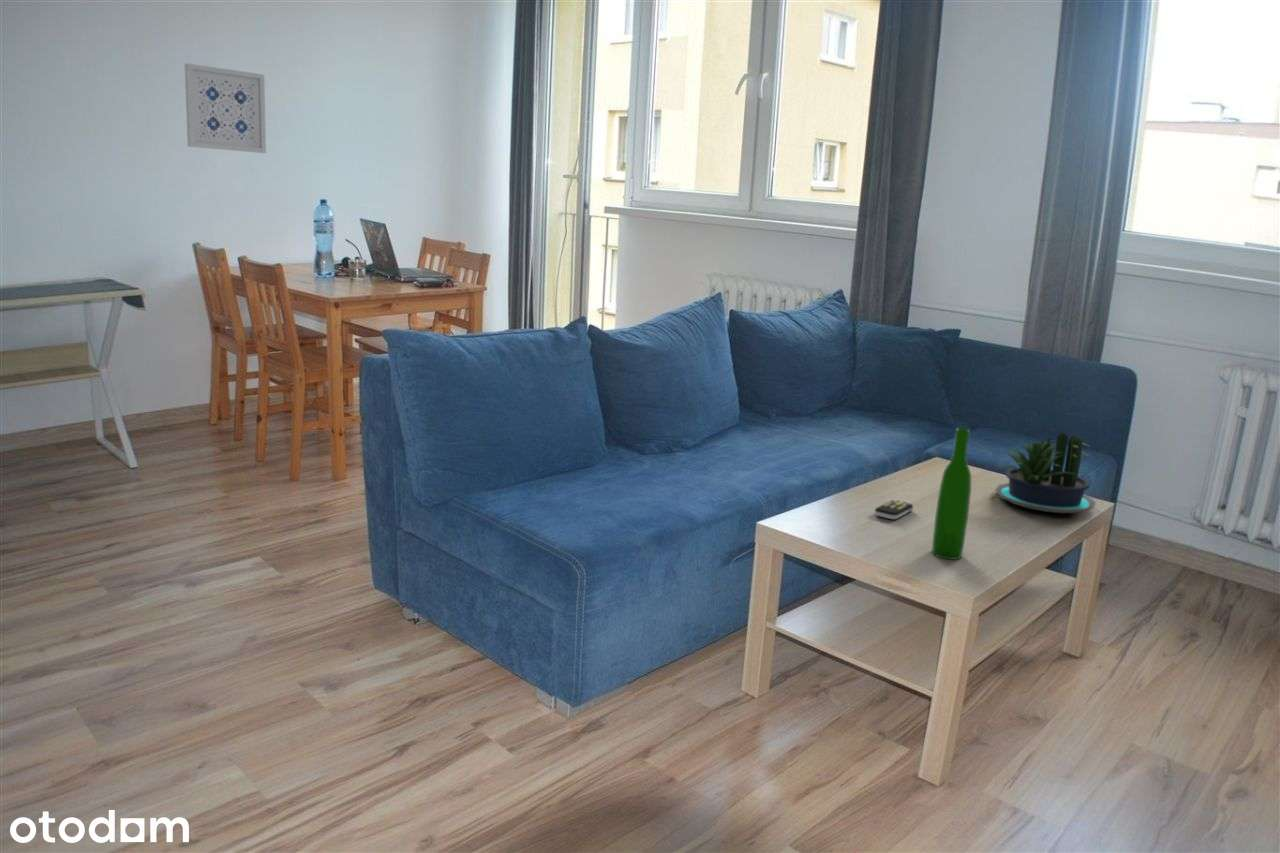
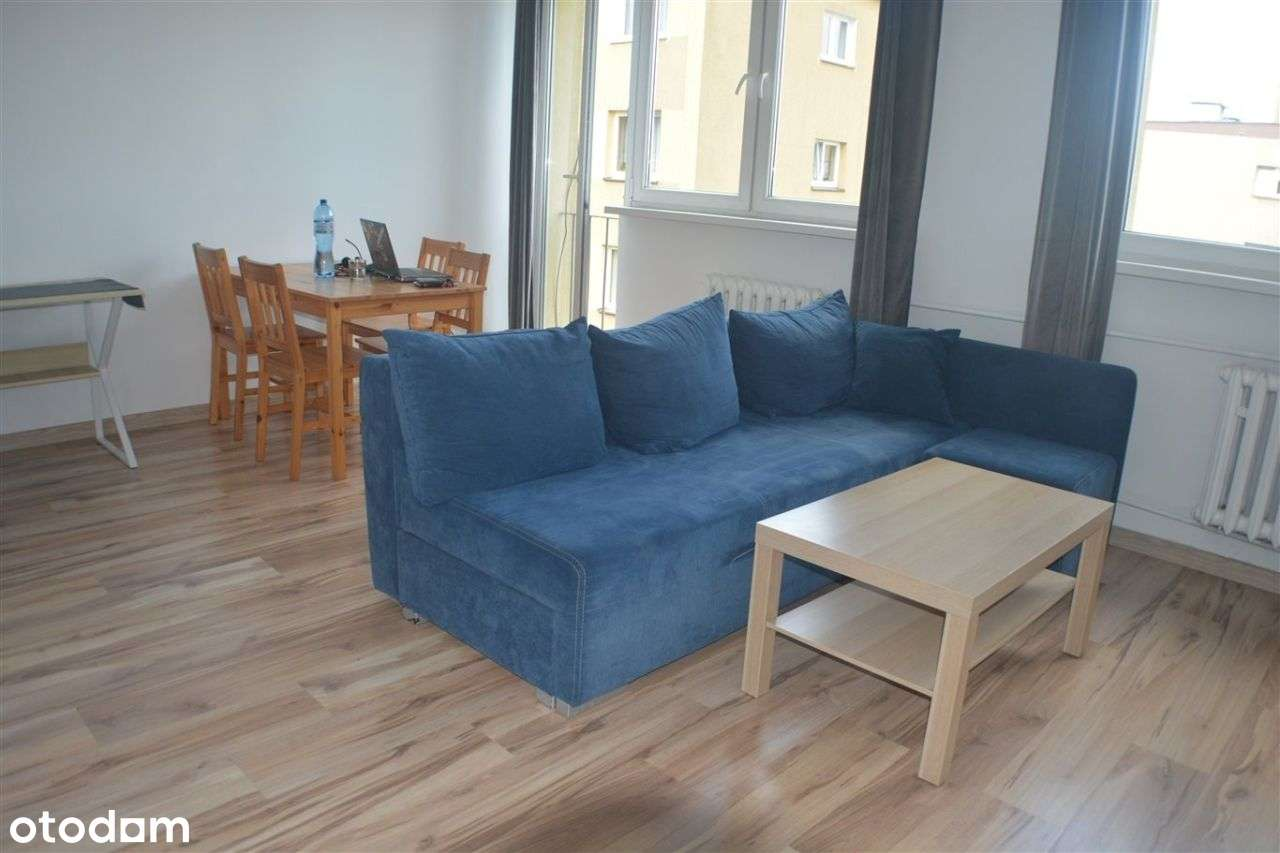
- wine bottle (954, 493)
- remote control (894, 509)
- wall art (226, 109)
- potted plant (1045, 469)
